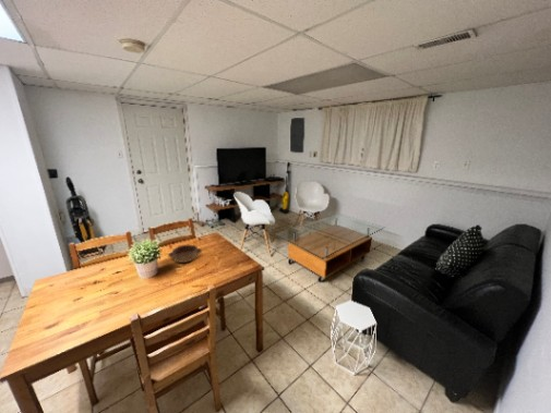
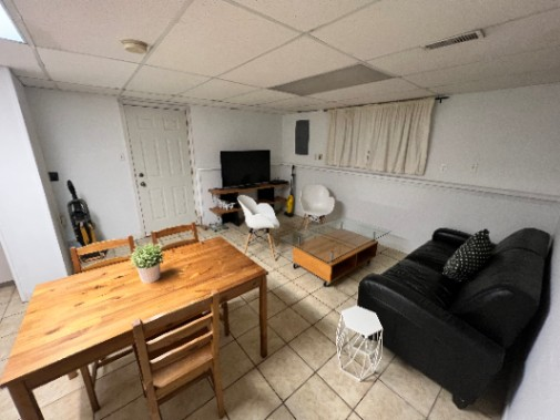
- bowl (184, 253)
